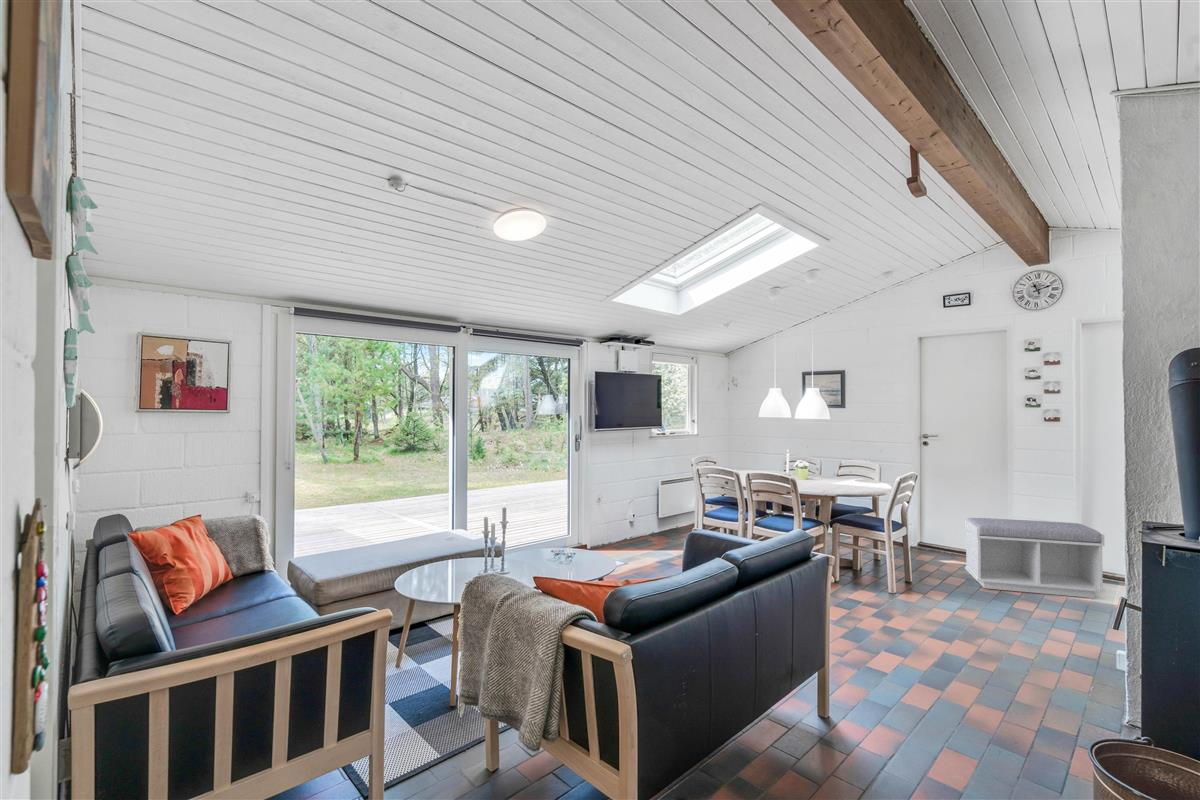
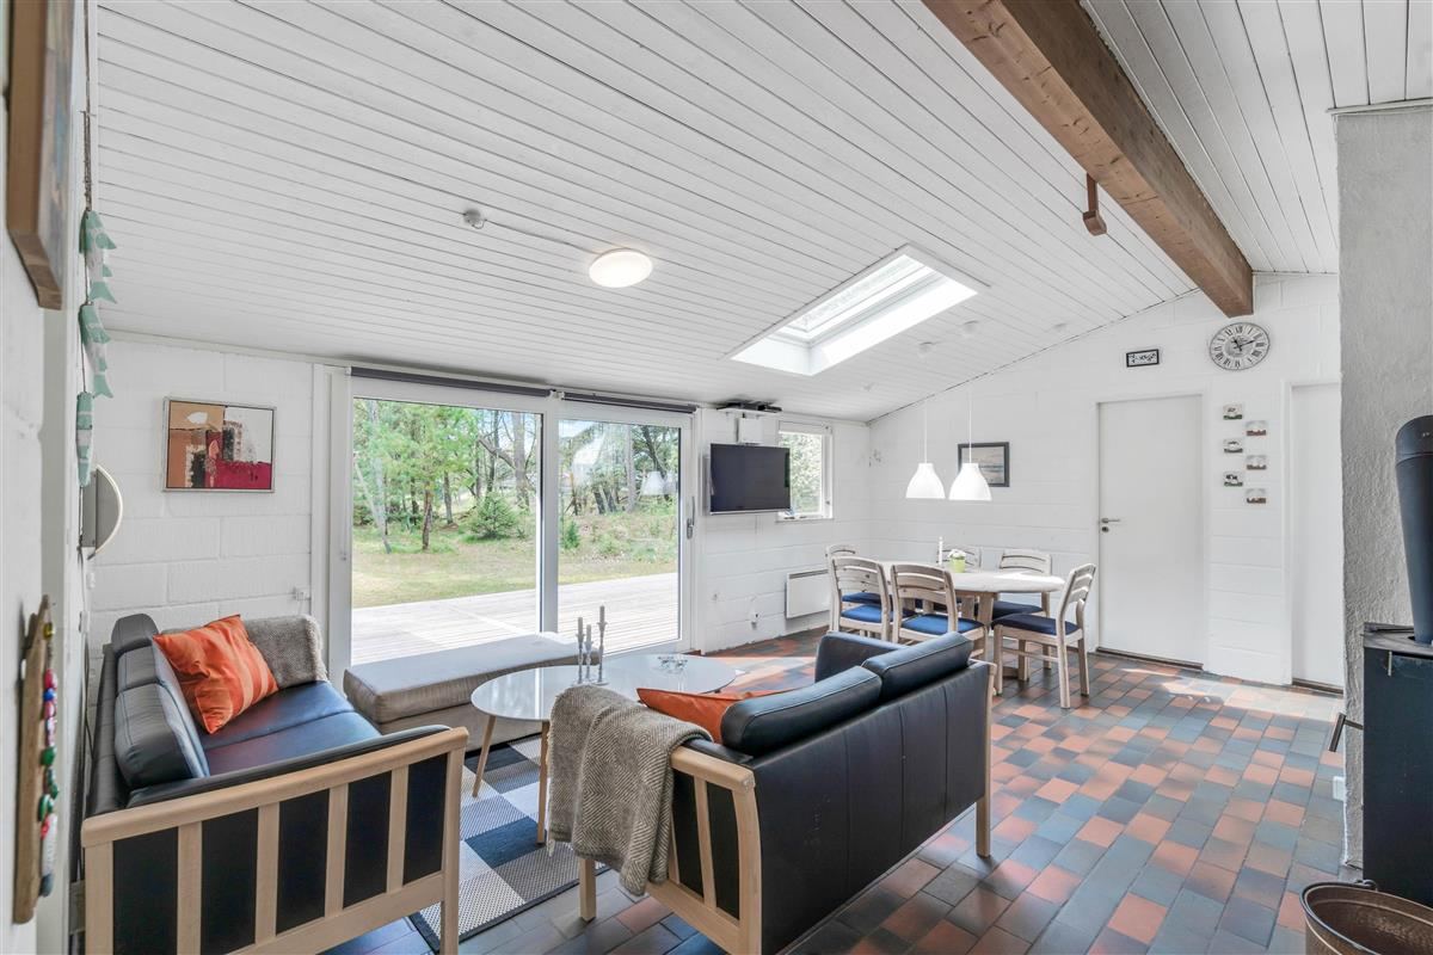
- bench (1030, 554)
